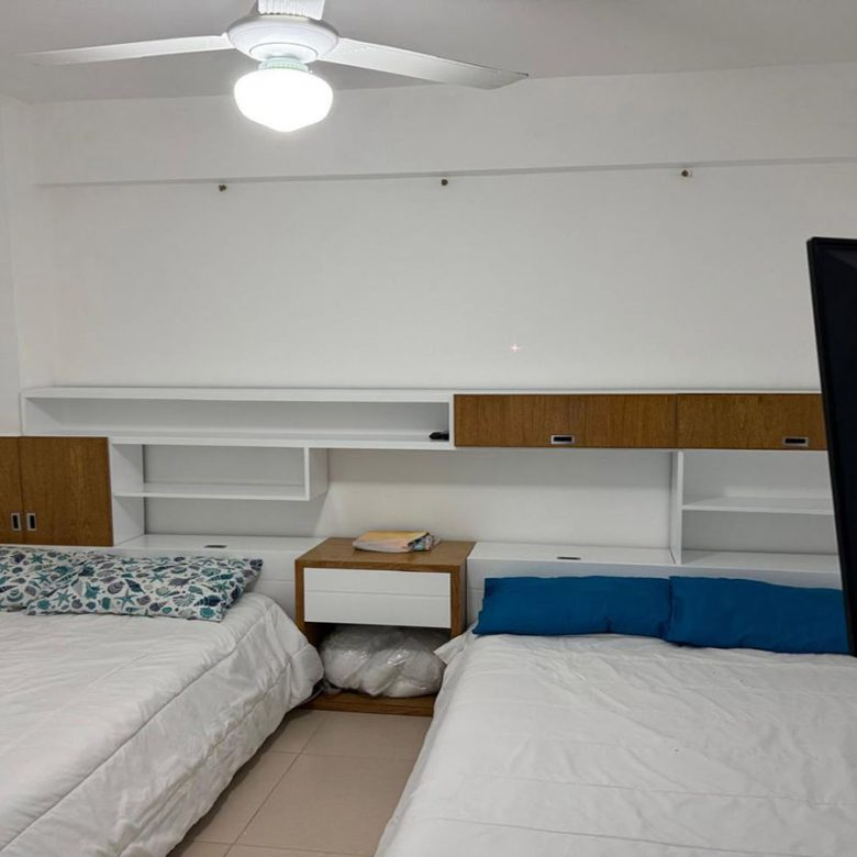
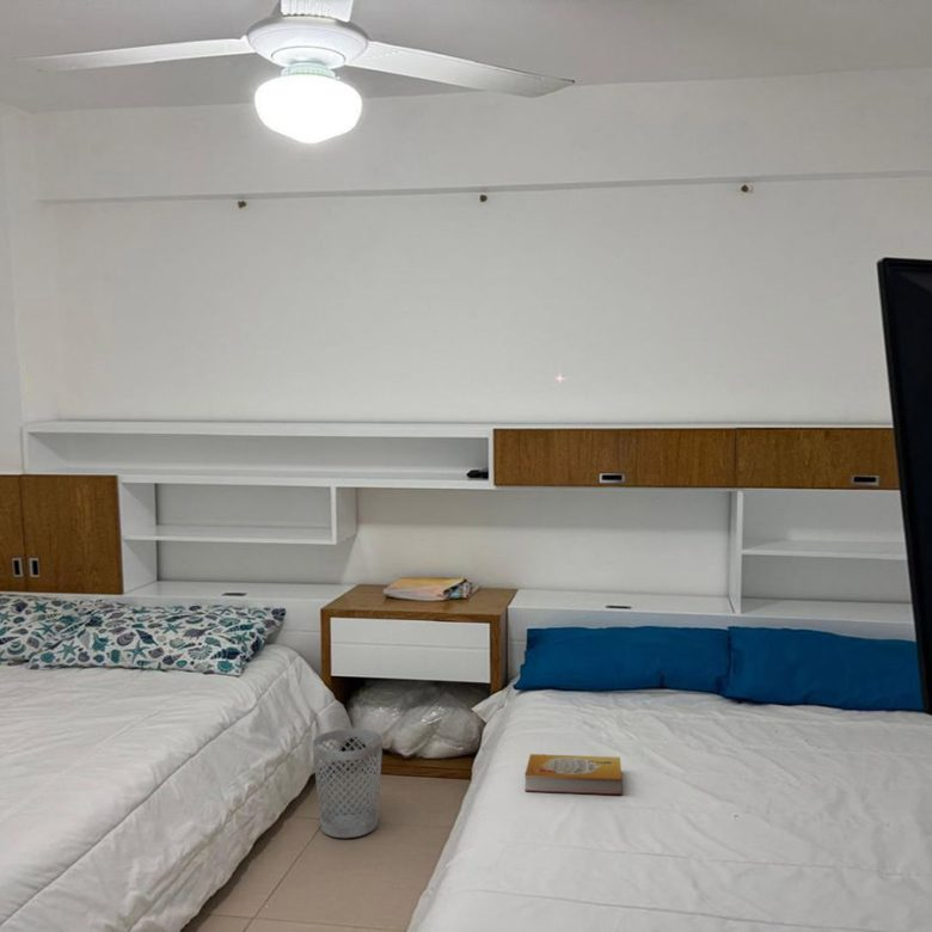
+ book (574, 773)
+ wastebasket (348, 783)
